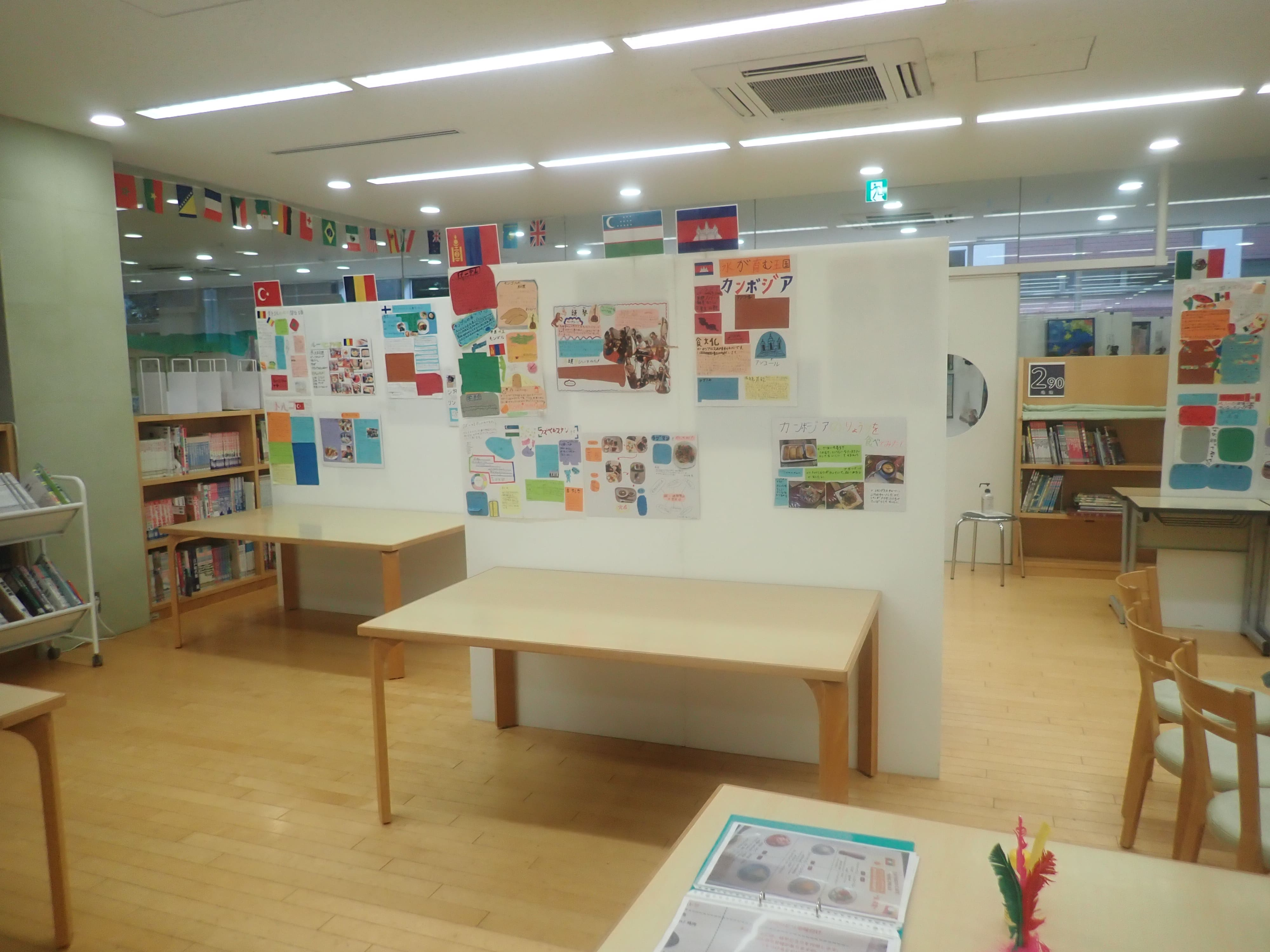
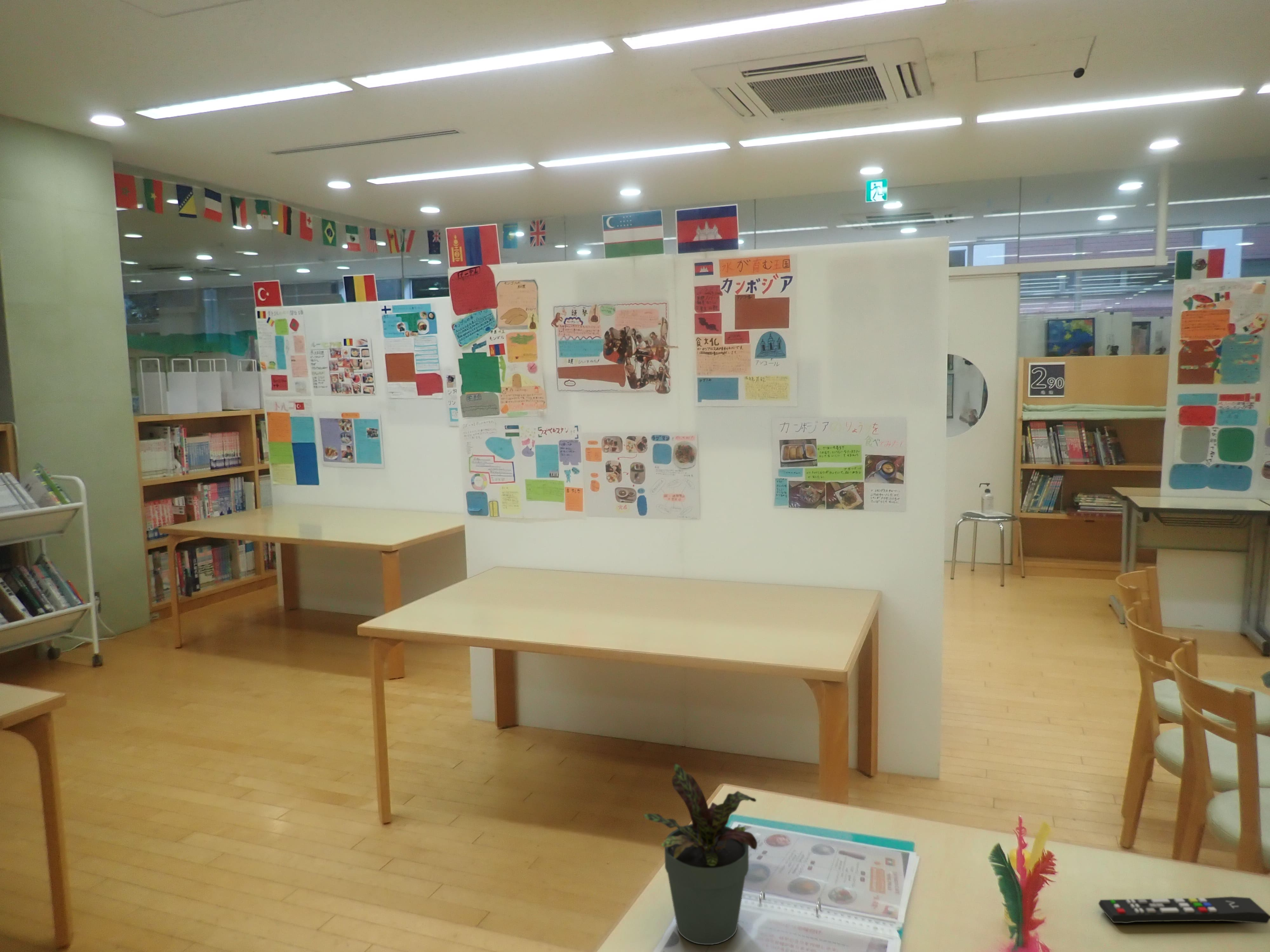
+ smoke detector (1079, 73)
+ remote control (1183, 909)
+ potted plant (698, 841)
